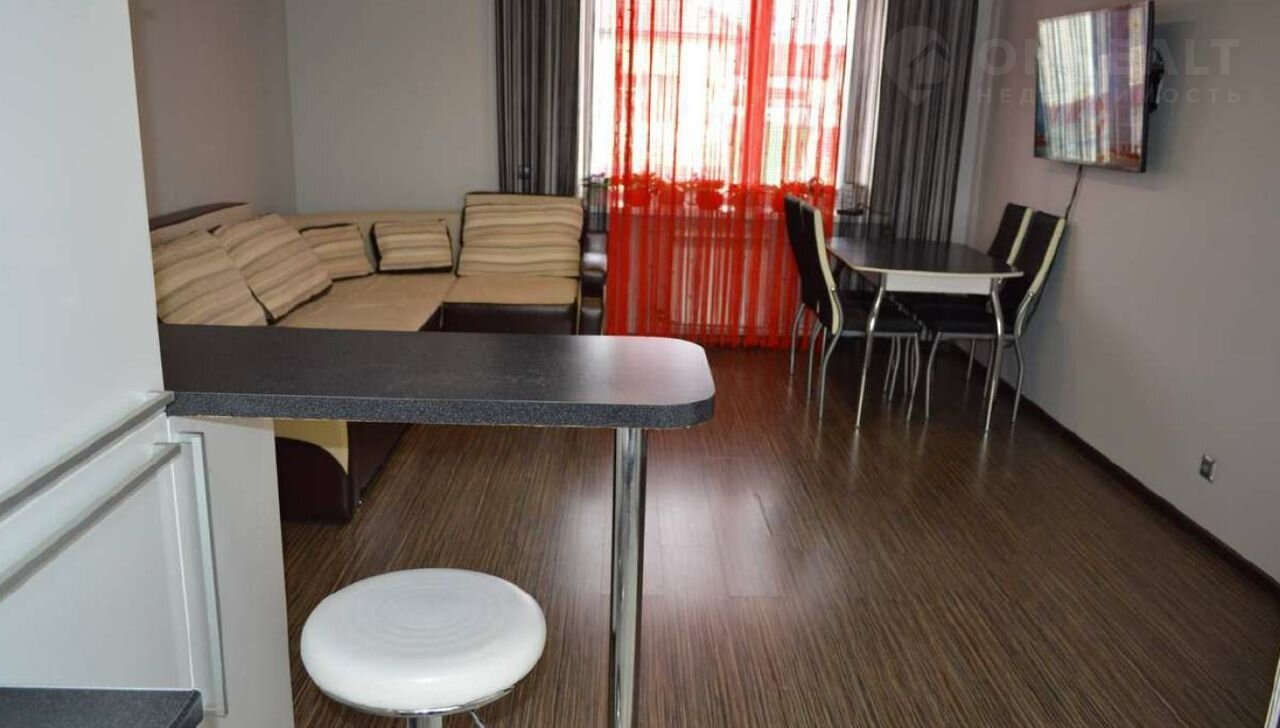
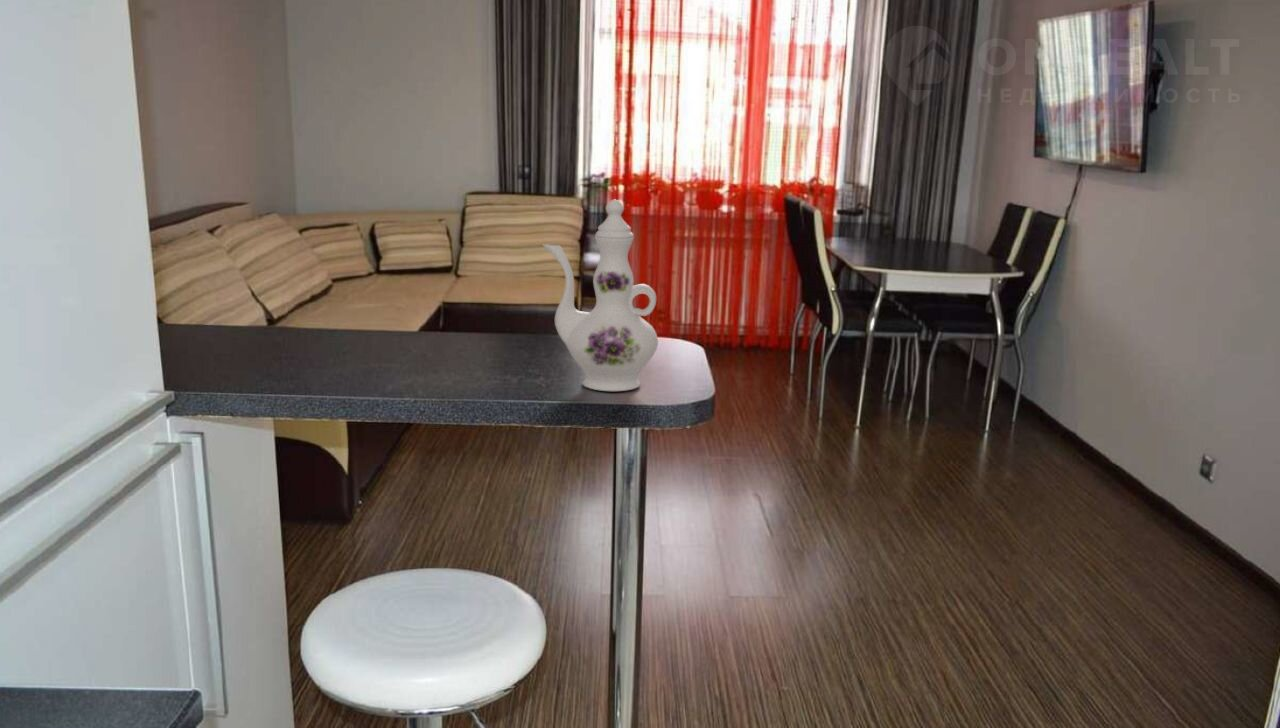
+ chinaware (600, 293)
